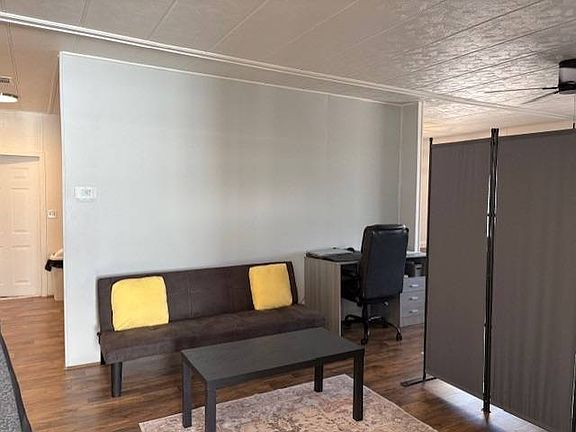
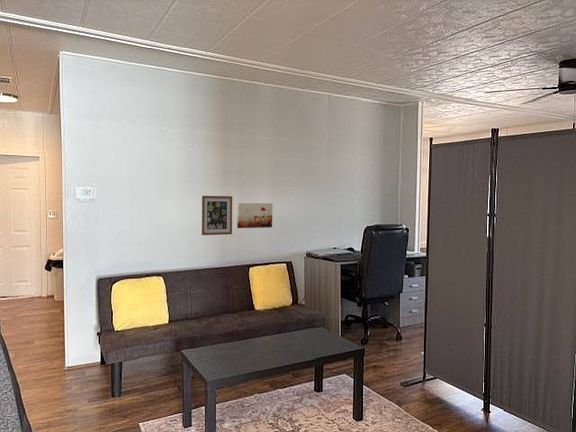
+ wall art (255, 215)
+ wall art (217, 215)
